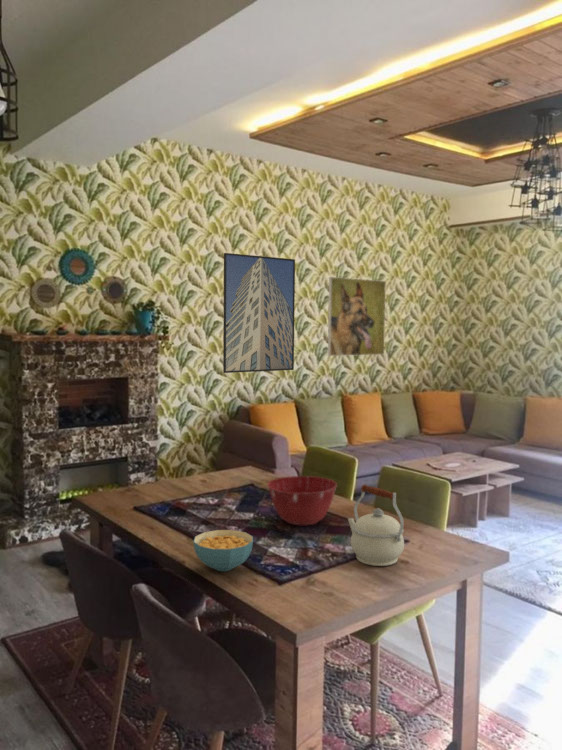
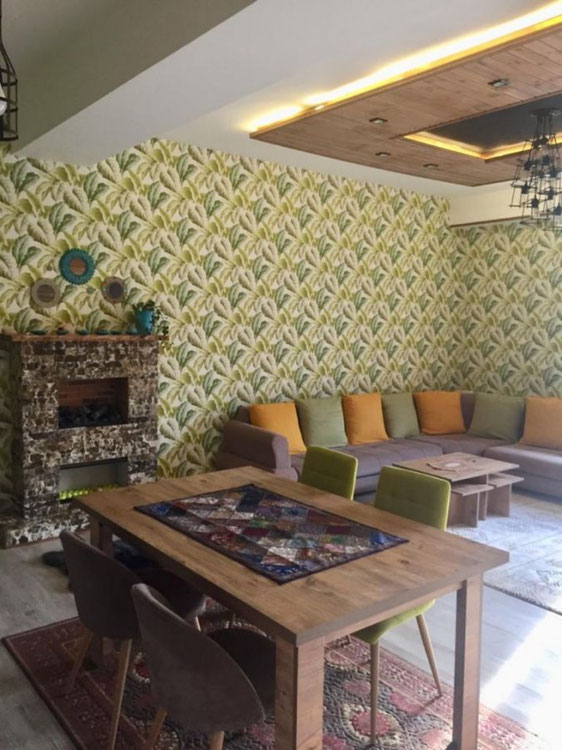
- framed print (260, 314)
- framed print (357, 317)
- cereal bowl (223, 553)
- kettle (374, 522)
- mixing bowl (301, 502)
